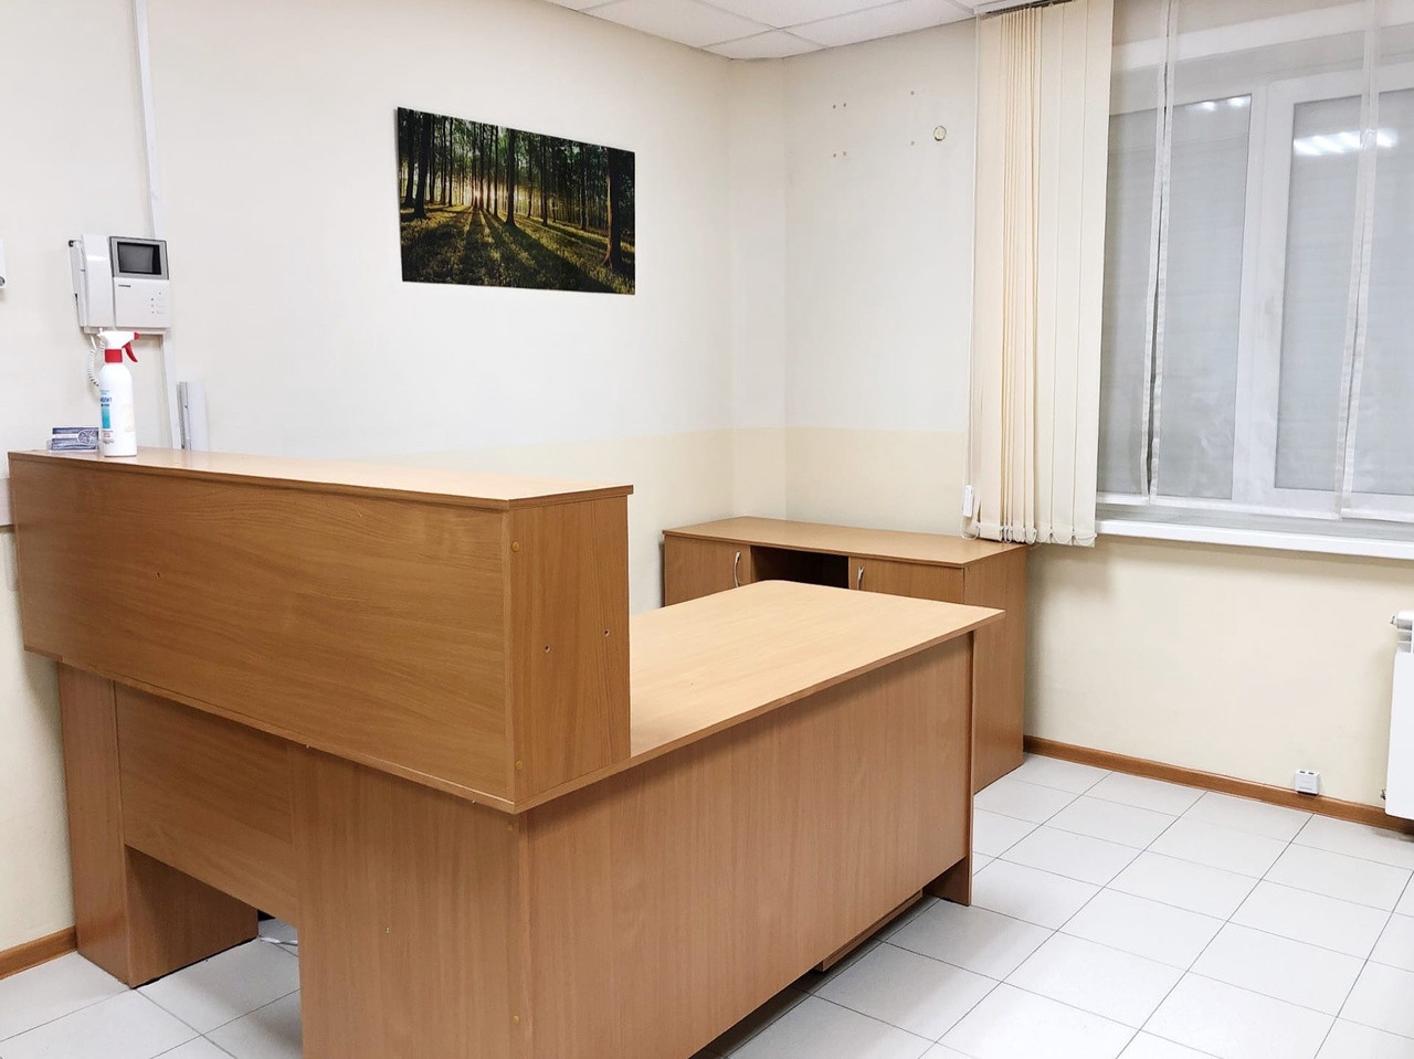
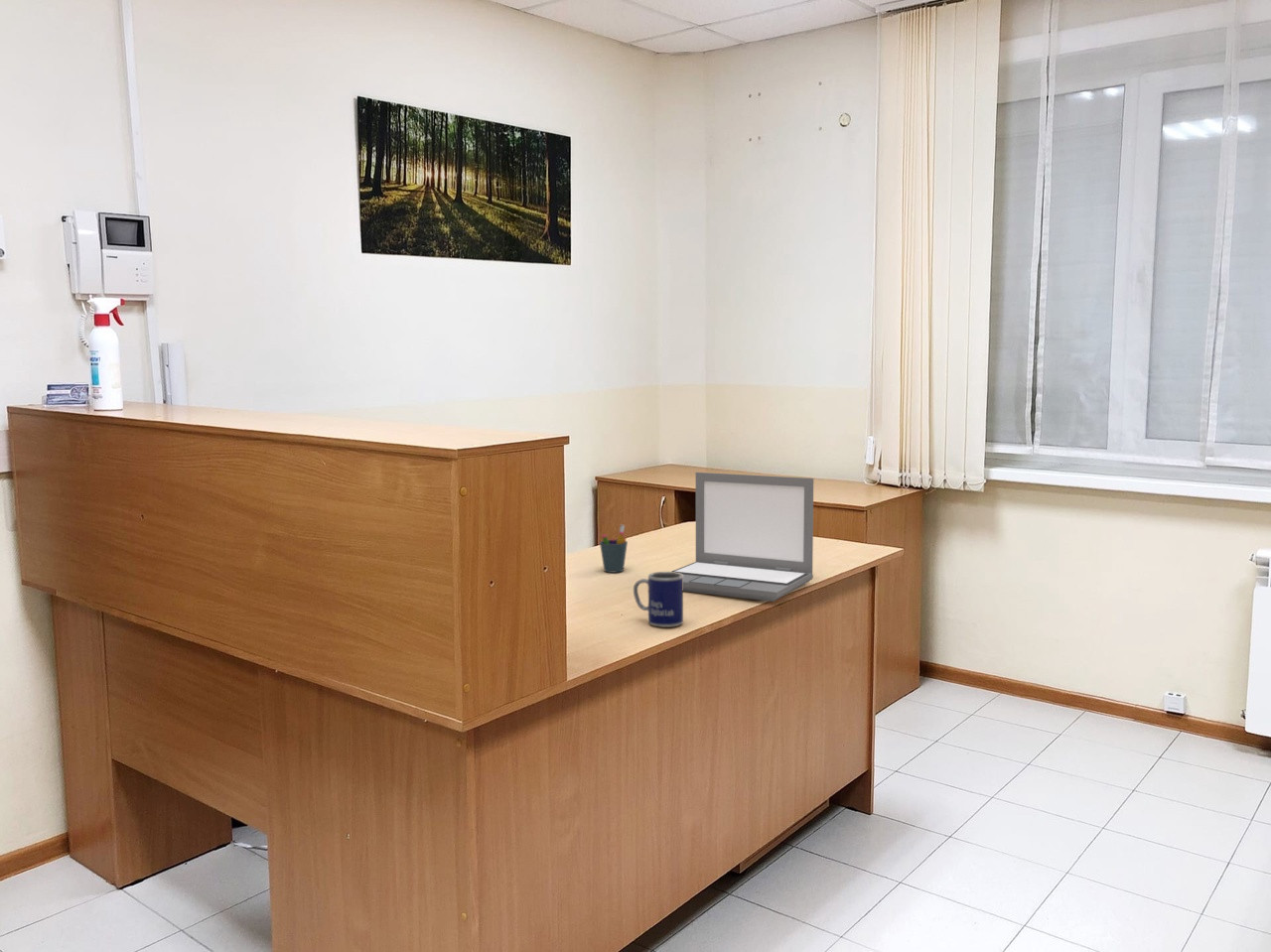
+ pen holder (614, 548)
+ laptop (734, 532)
+ mug (657, 598)
